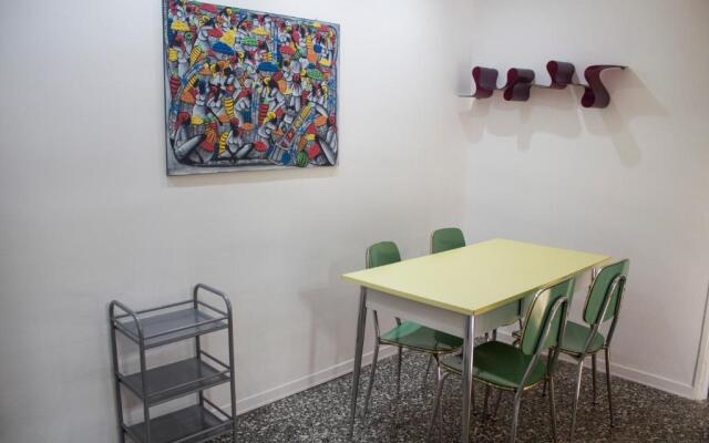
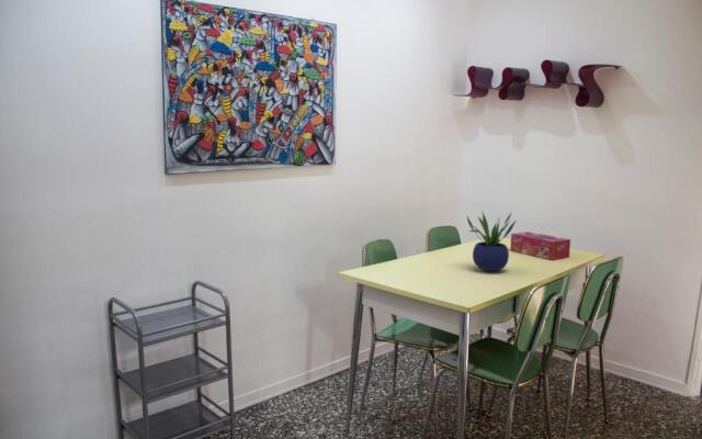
+ potted plant (491, 241)
+ tissue box (540, 245)
